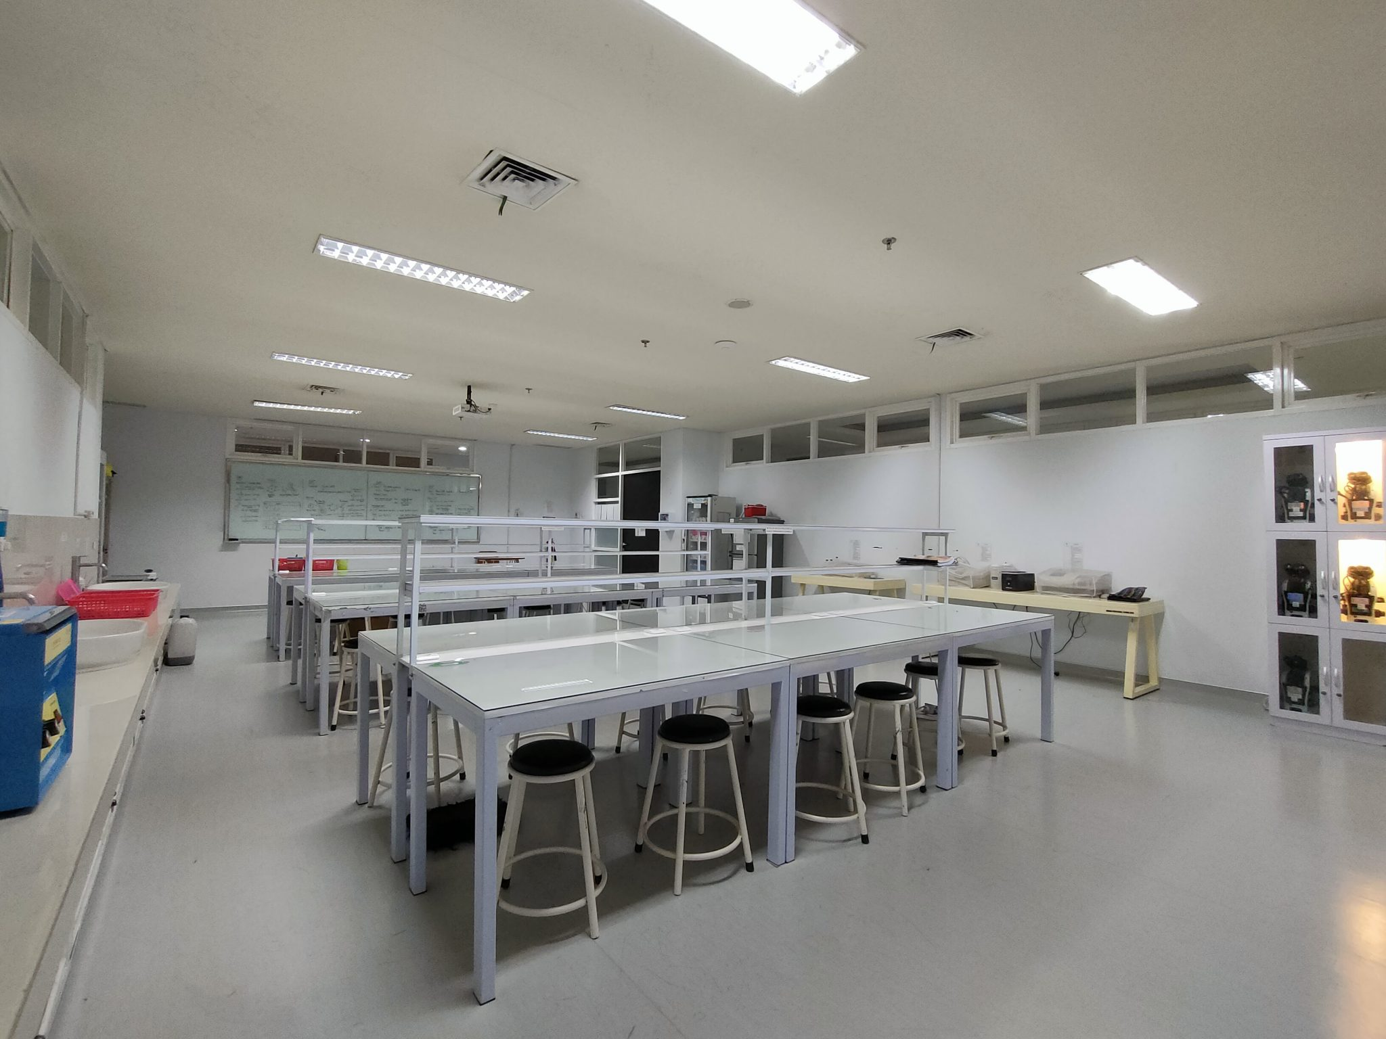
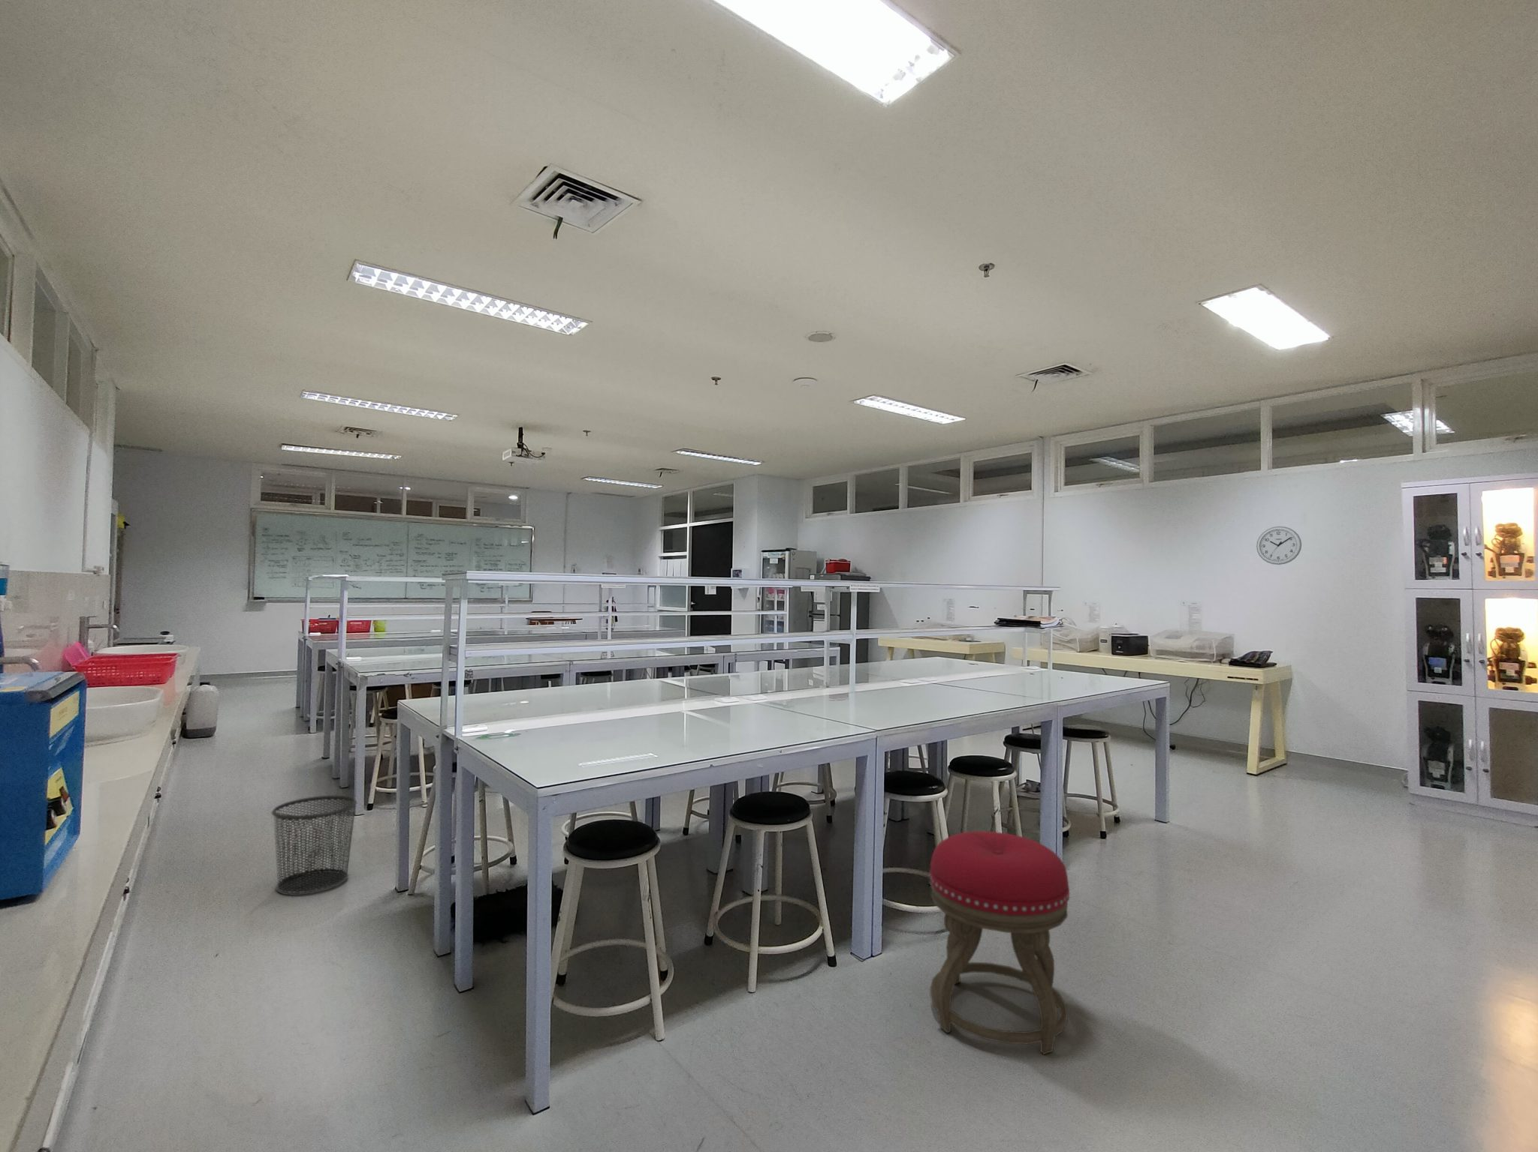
+ stool (998, 929)
+ wall clock (1278, 546)
+ waste bin (314, 843)
